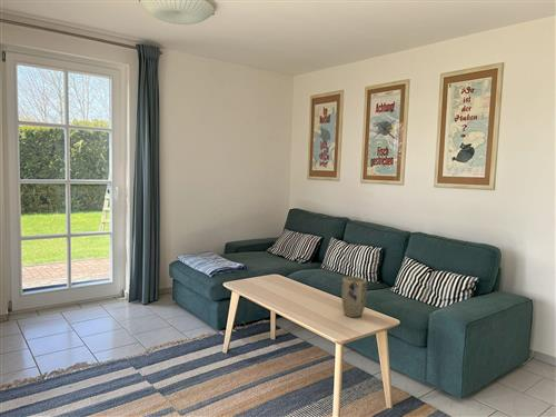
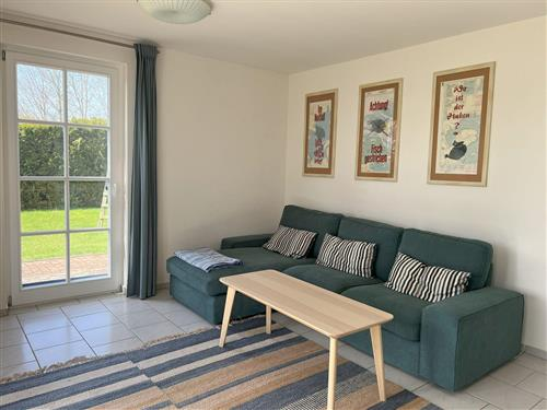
- plant pot (354, 297)
